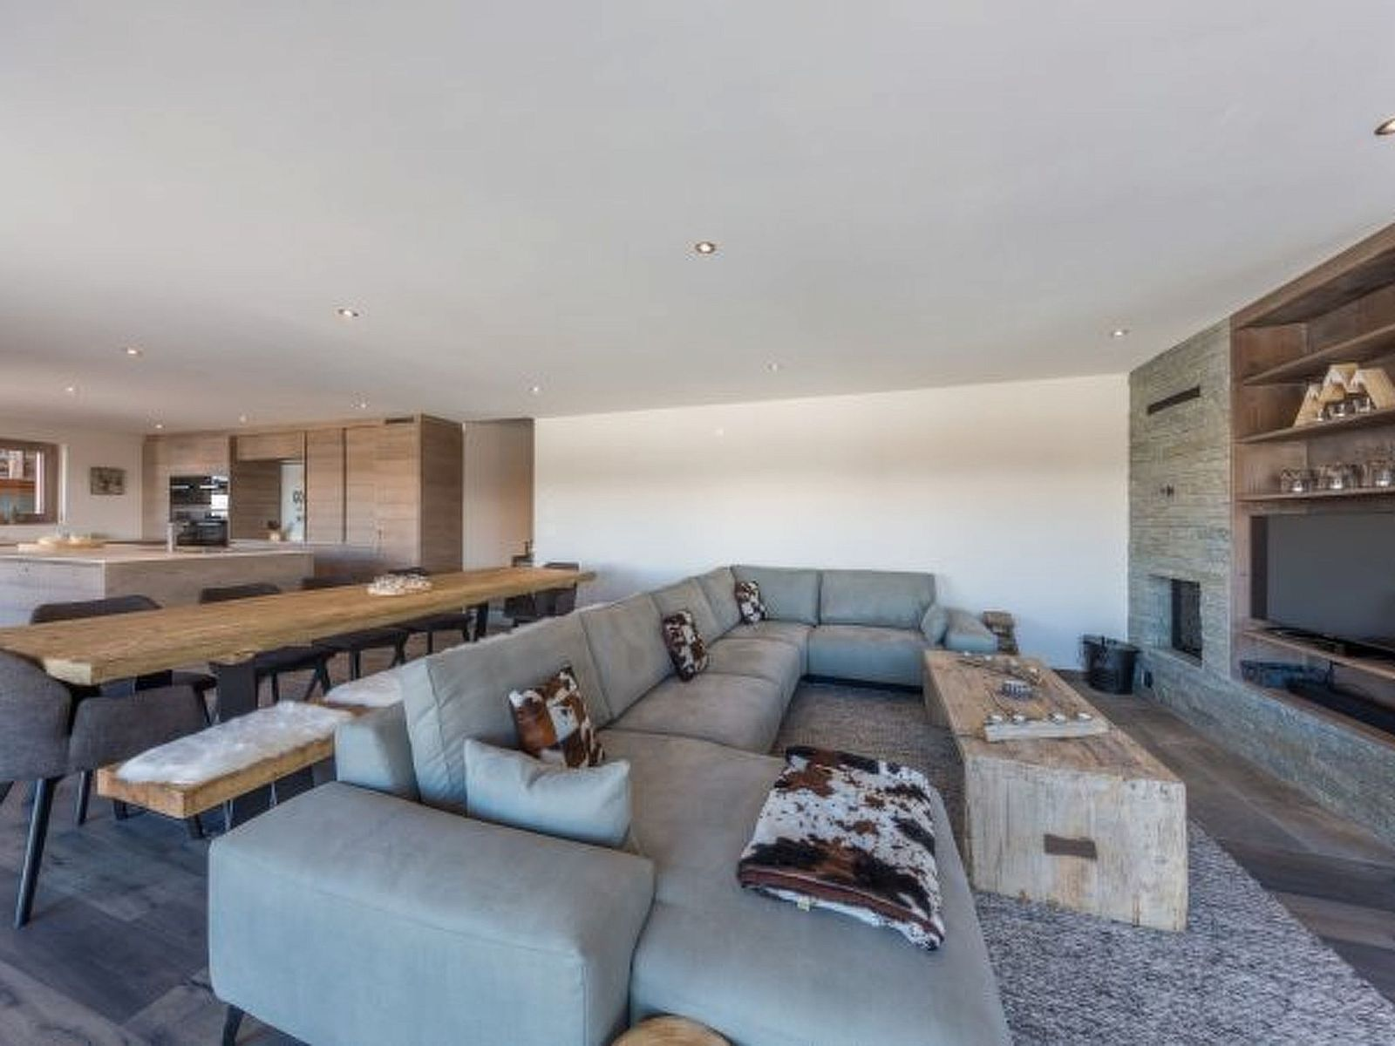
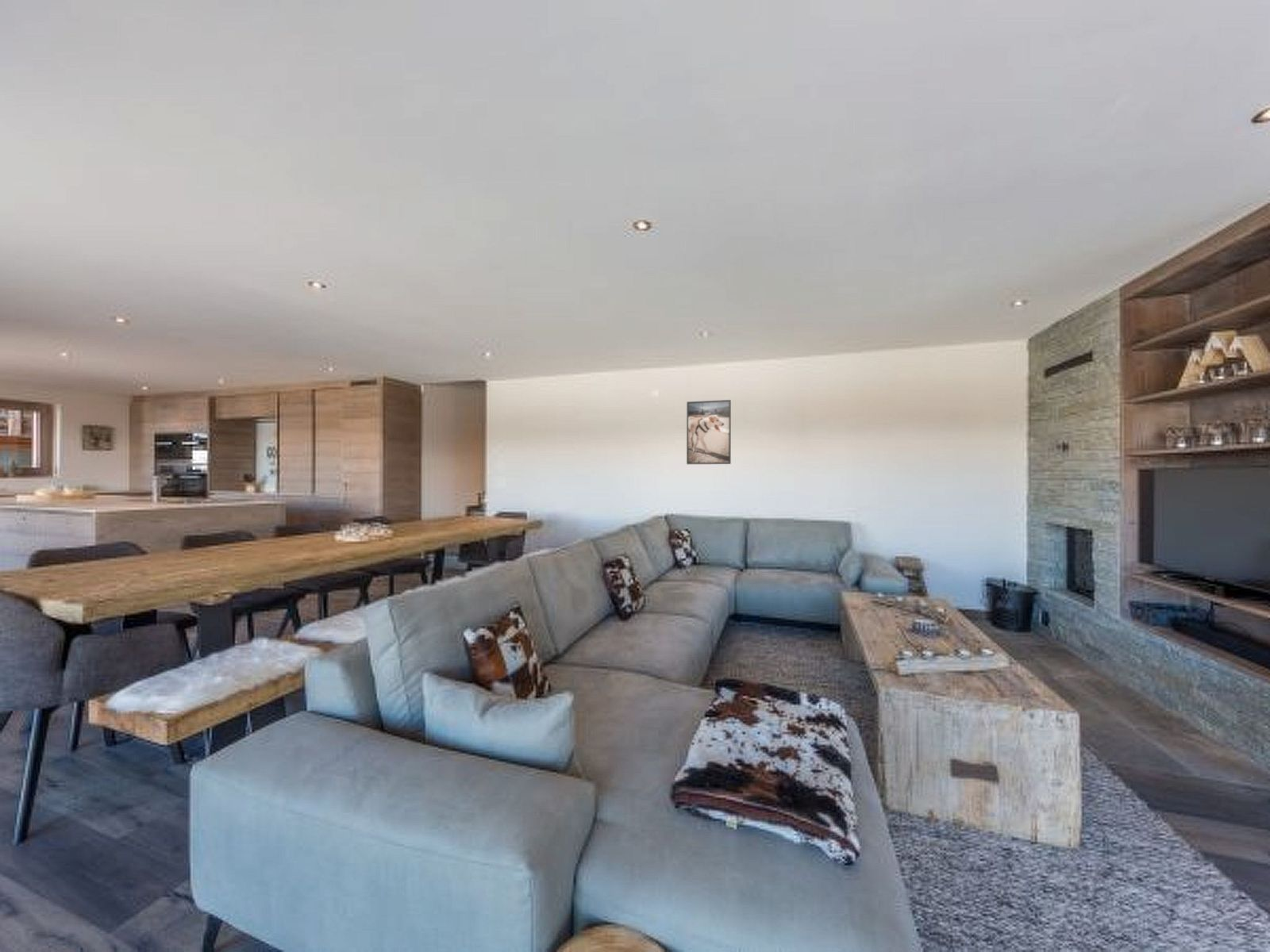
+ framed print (708, 432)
